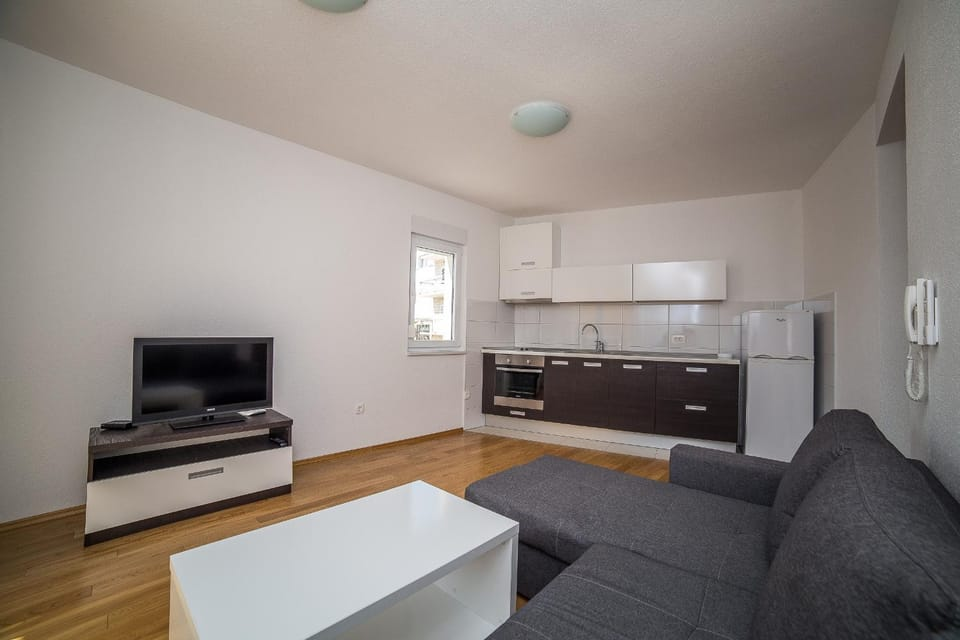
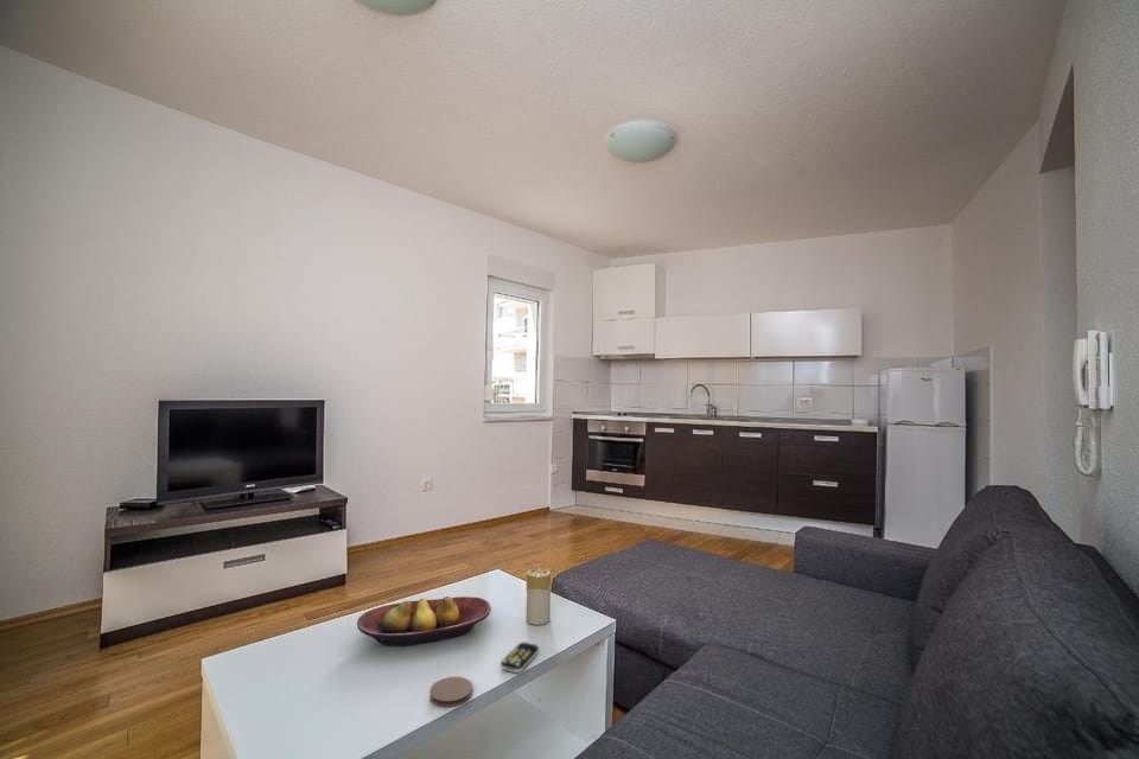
+ remote control (520, 656)
+ fruit bowl (426, 616)
+ candle (537, 595)
+ coaster (451, 690)
